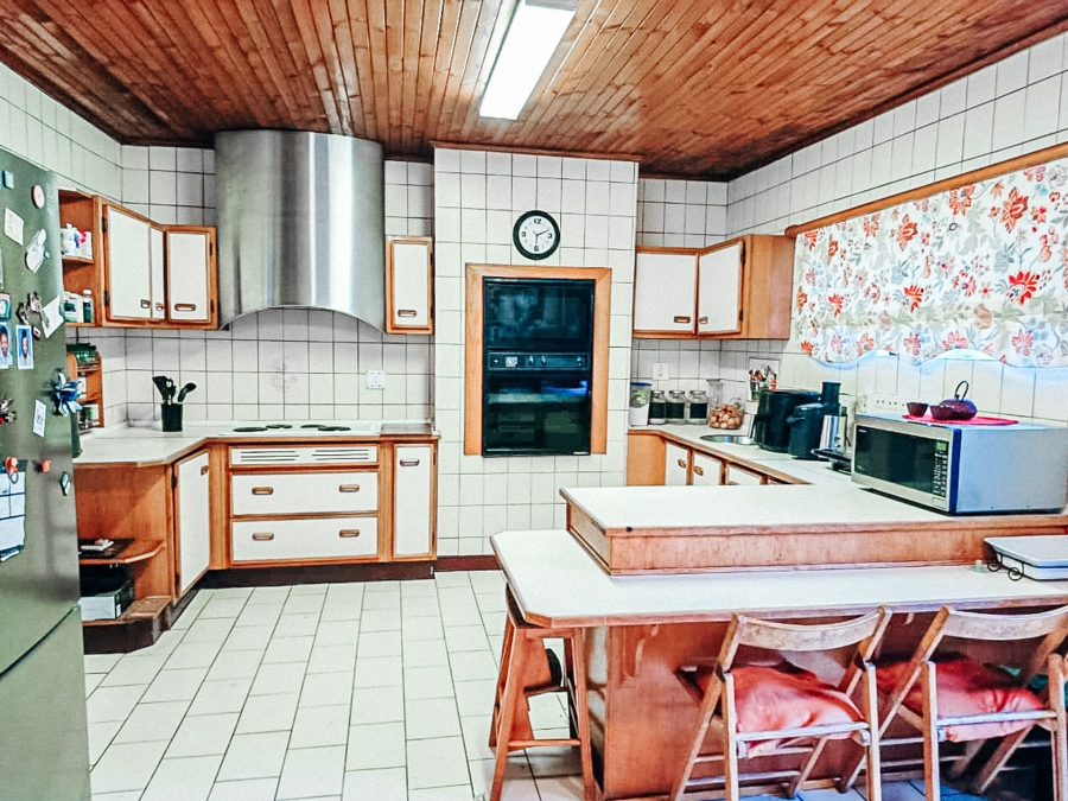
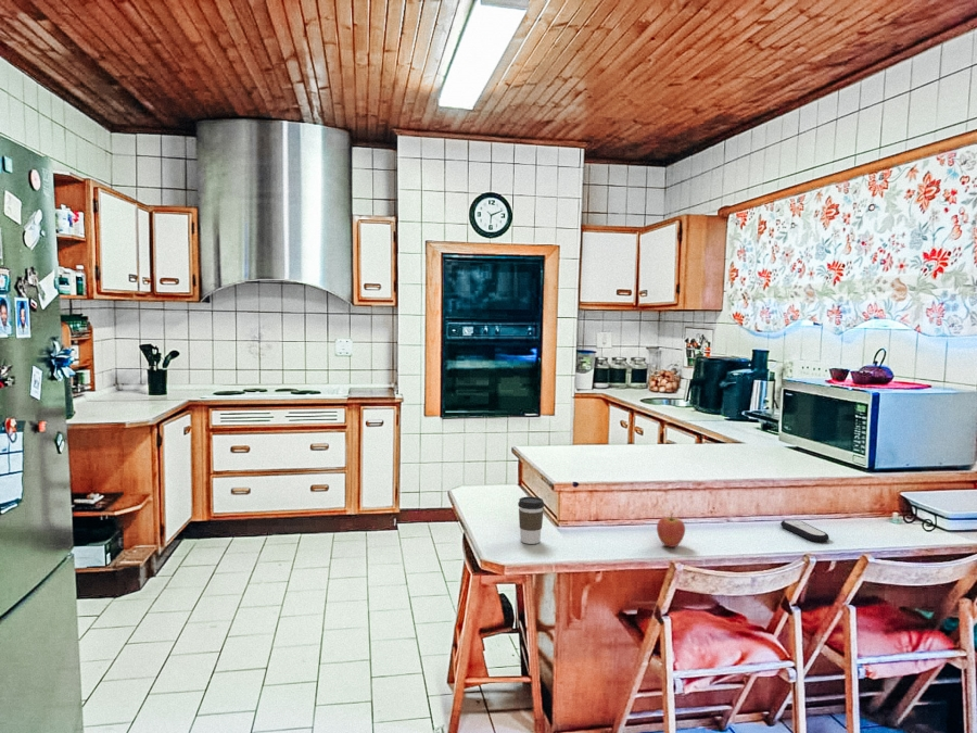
+ coffee cup (530, 520)
+ remote control (804, 530)
+ fruit (671, 529)
